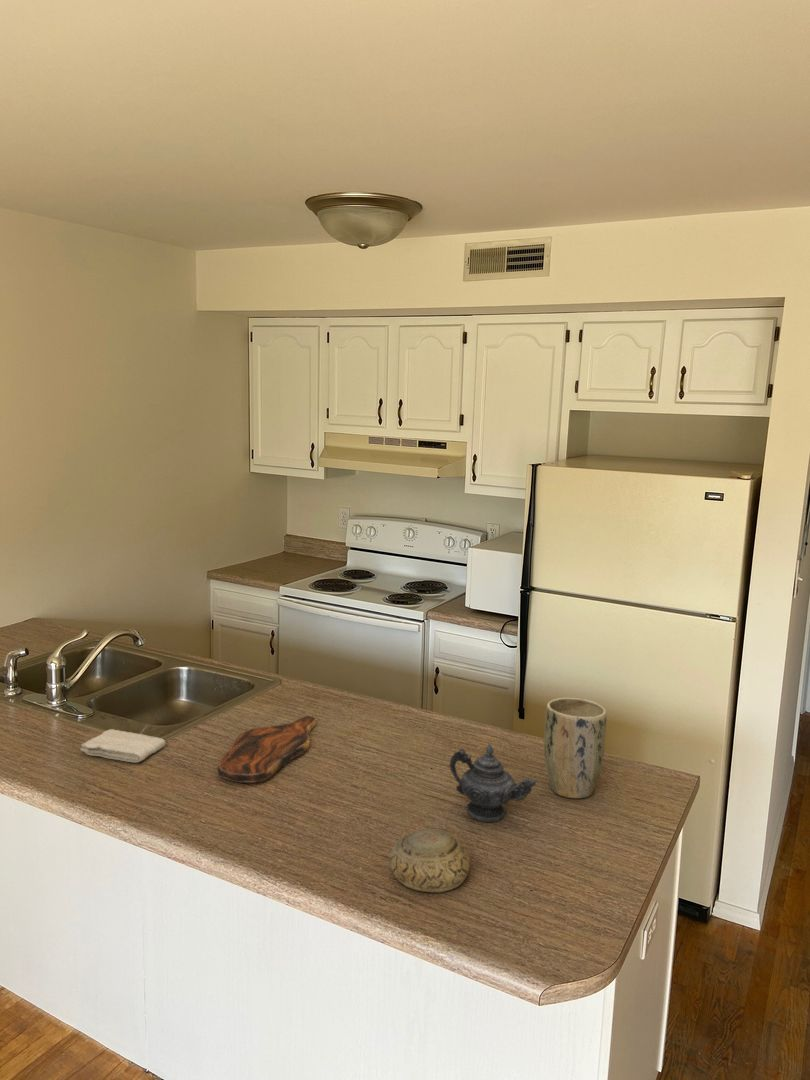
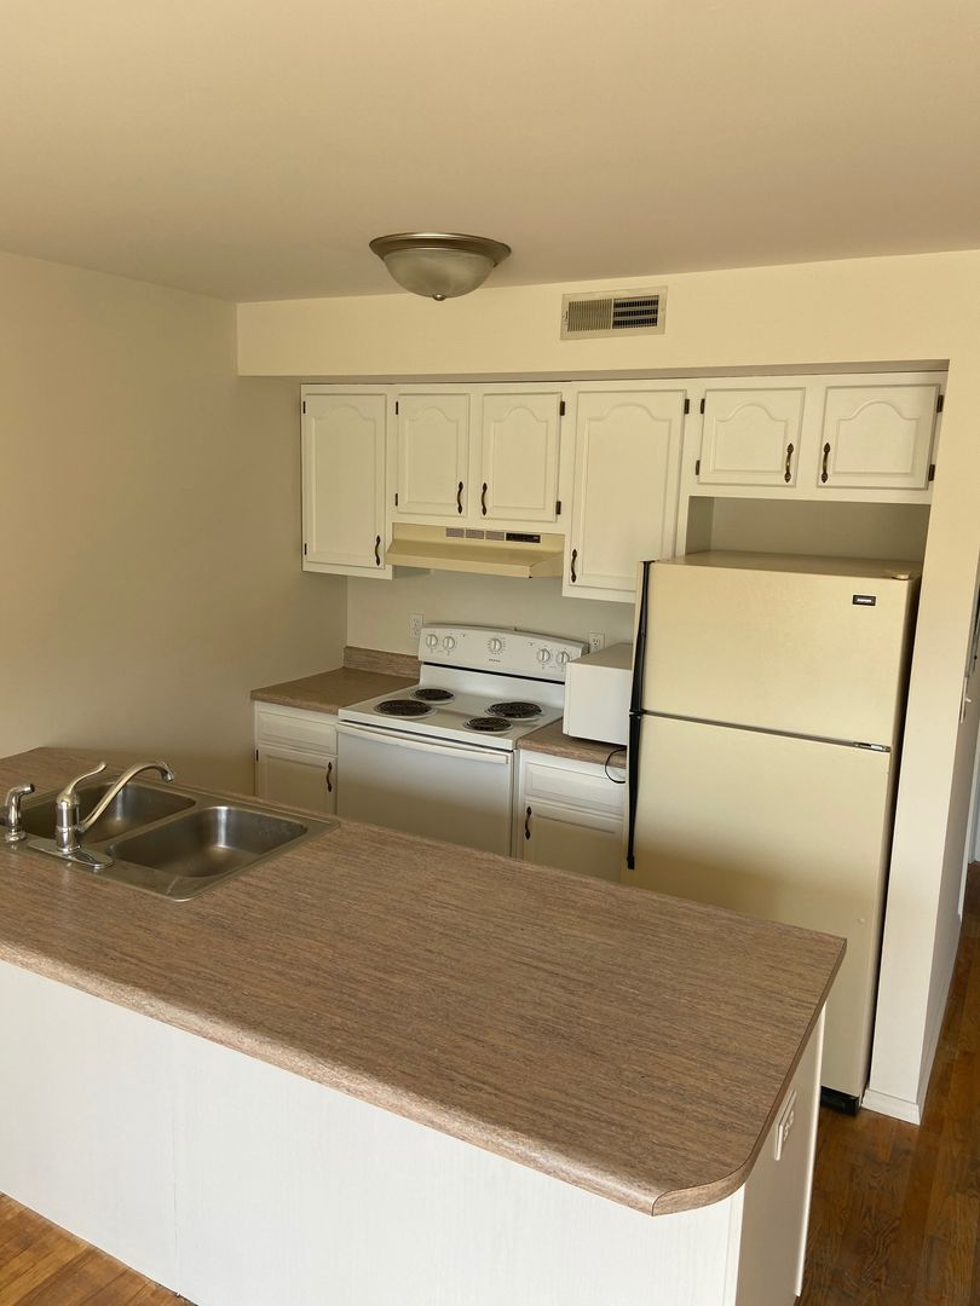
- plant pot (573, 748)
- washcloth (123, 744)
- teapot (491, 779)
- bowl (430, 854)
- cutting board (270, 744)
